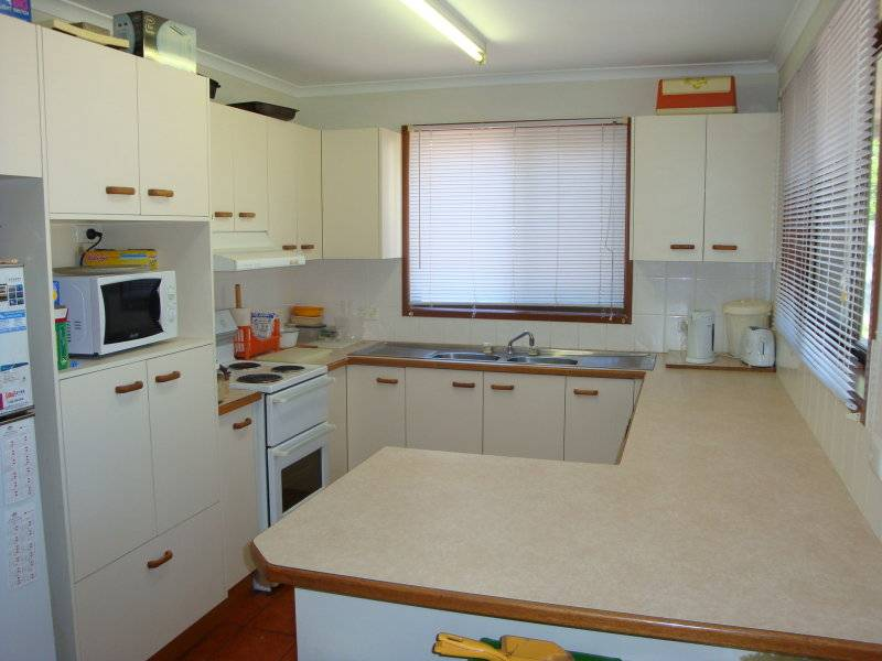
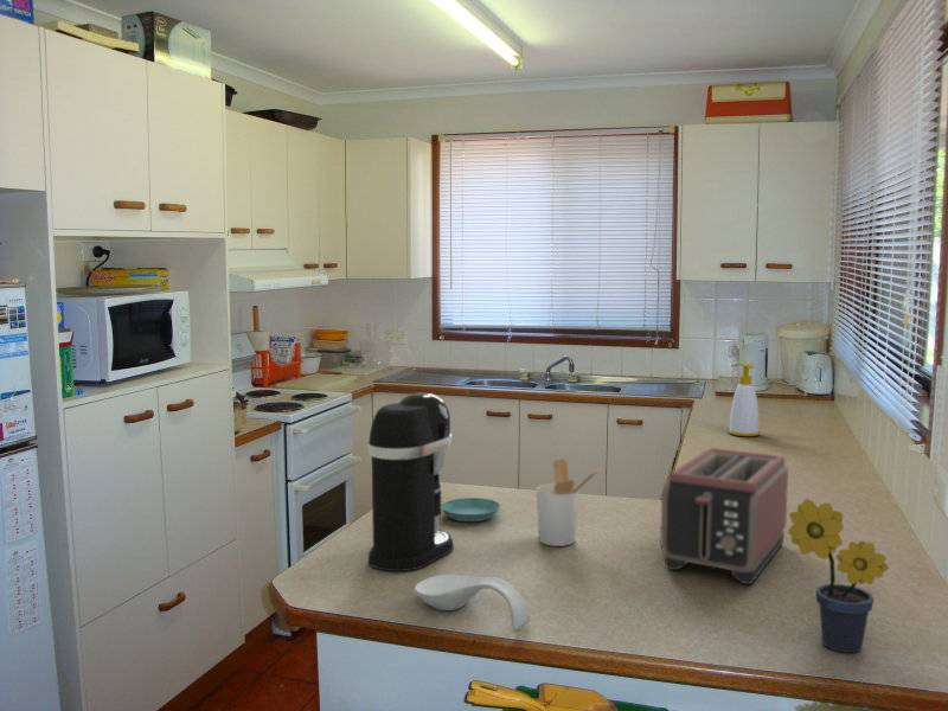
+ soap bottle (744, 398)
+ potted flower (839, 570)
+ coffee maker (410, 475)
+ spoon rest (470, 592)
+ toaster (724, 512)
+ saucer (470, 510)
+ utensil holder (568, 502)
